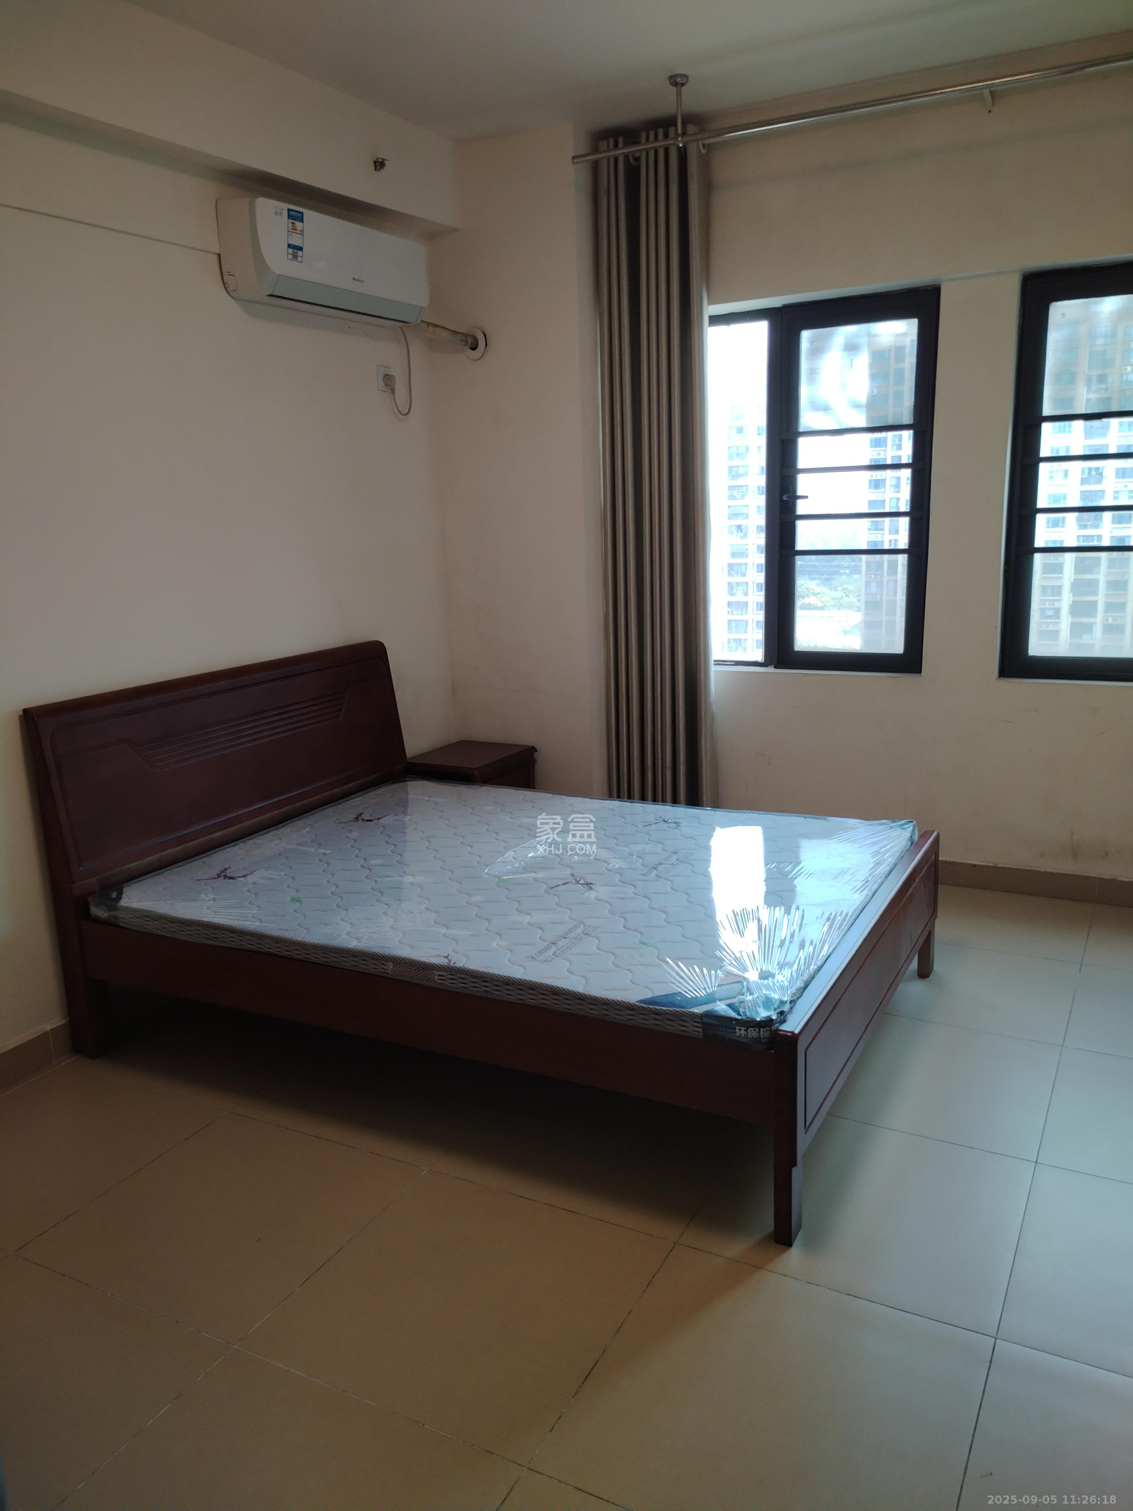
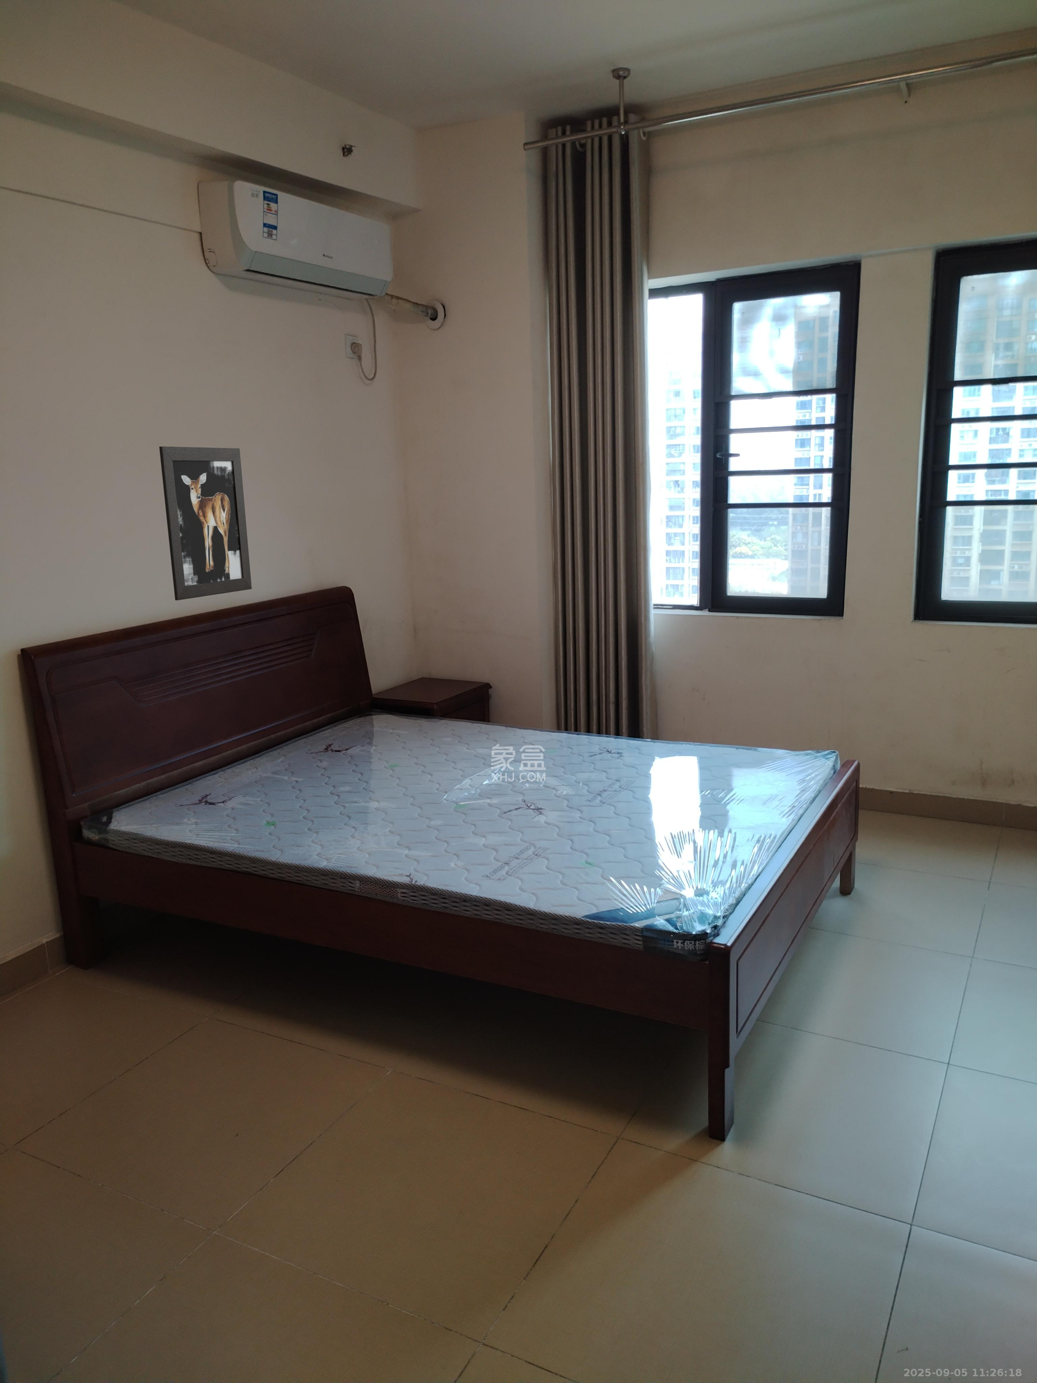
+ wall art (208, 522)
